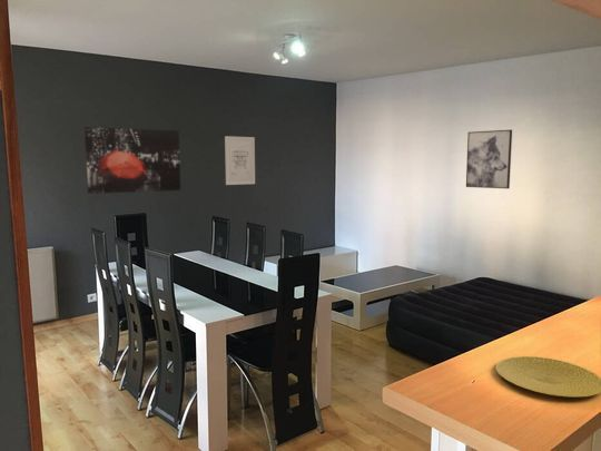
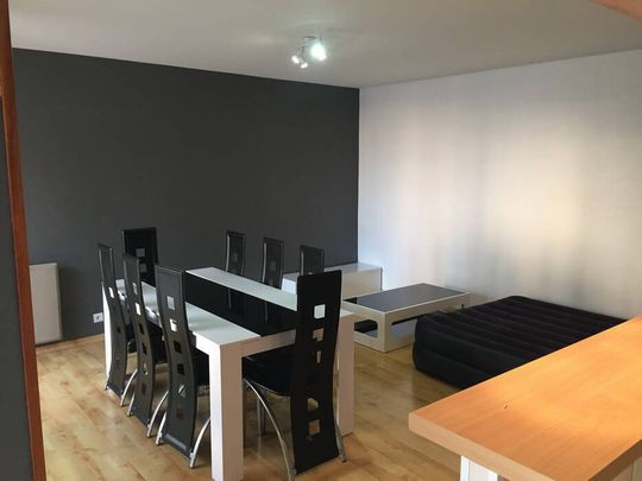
- plate (549, 375)
- wall art (135, 160)
- wall art (487, 159)
- wall art (239, 160)
